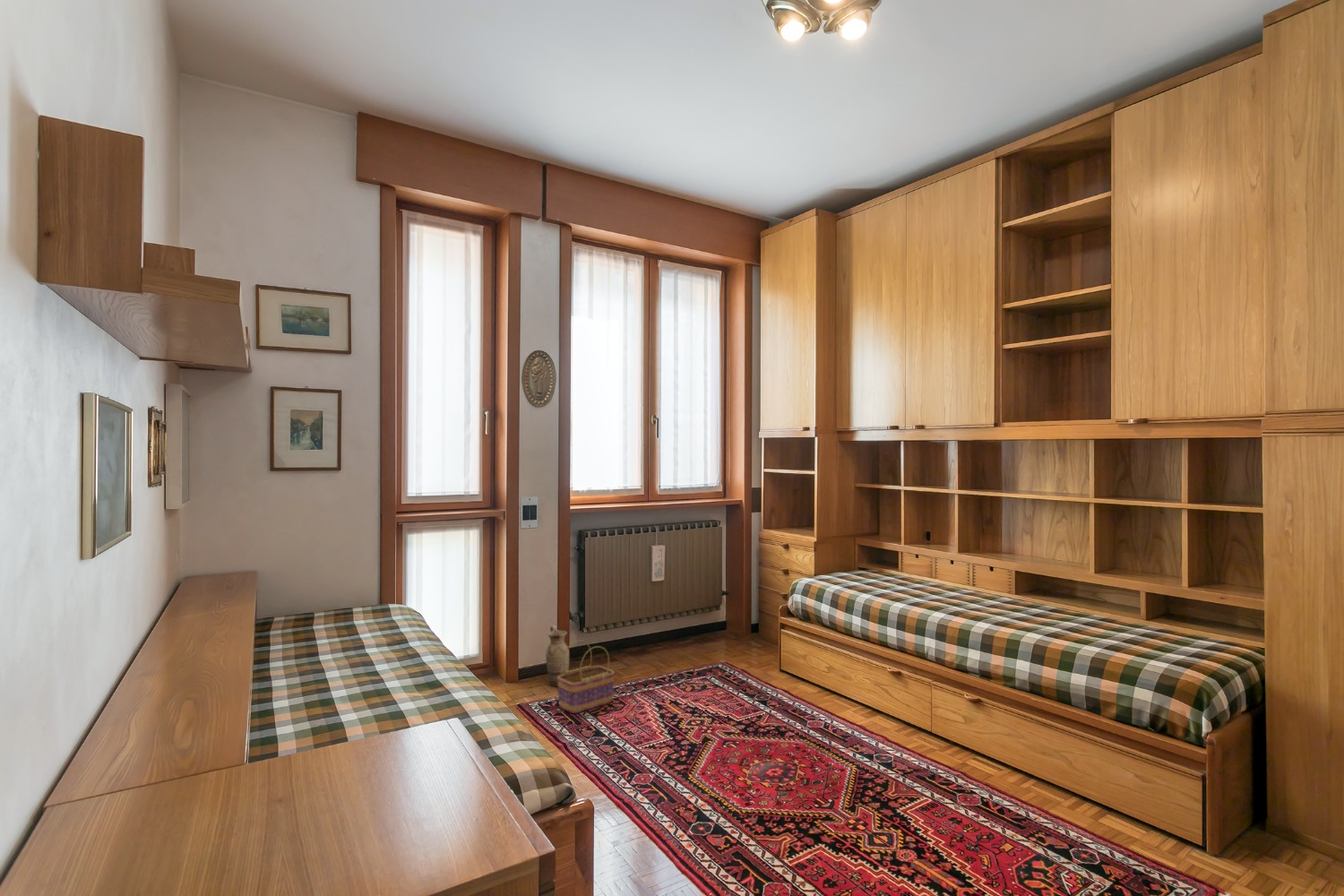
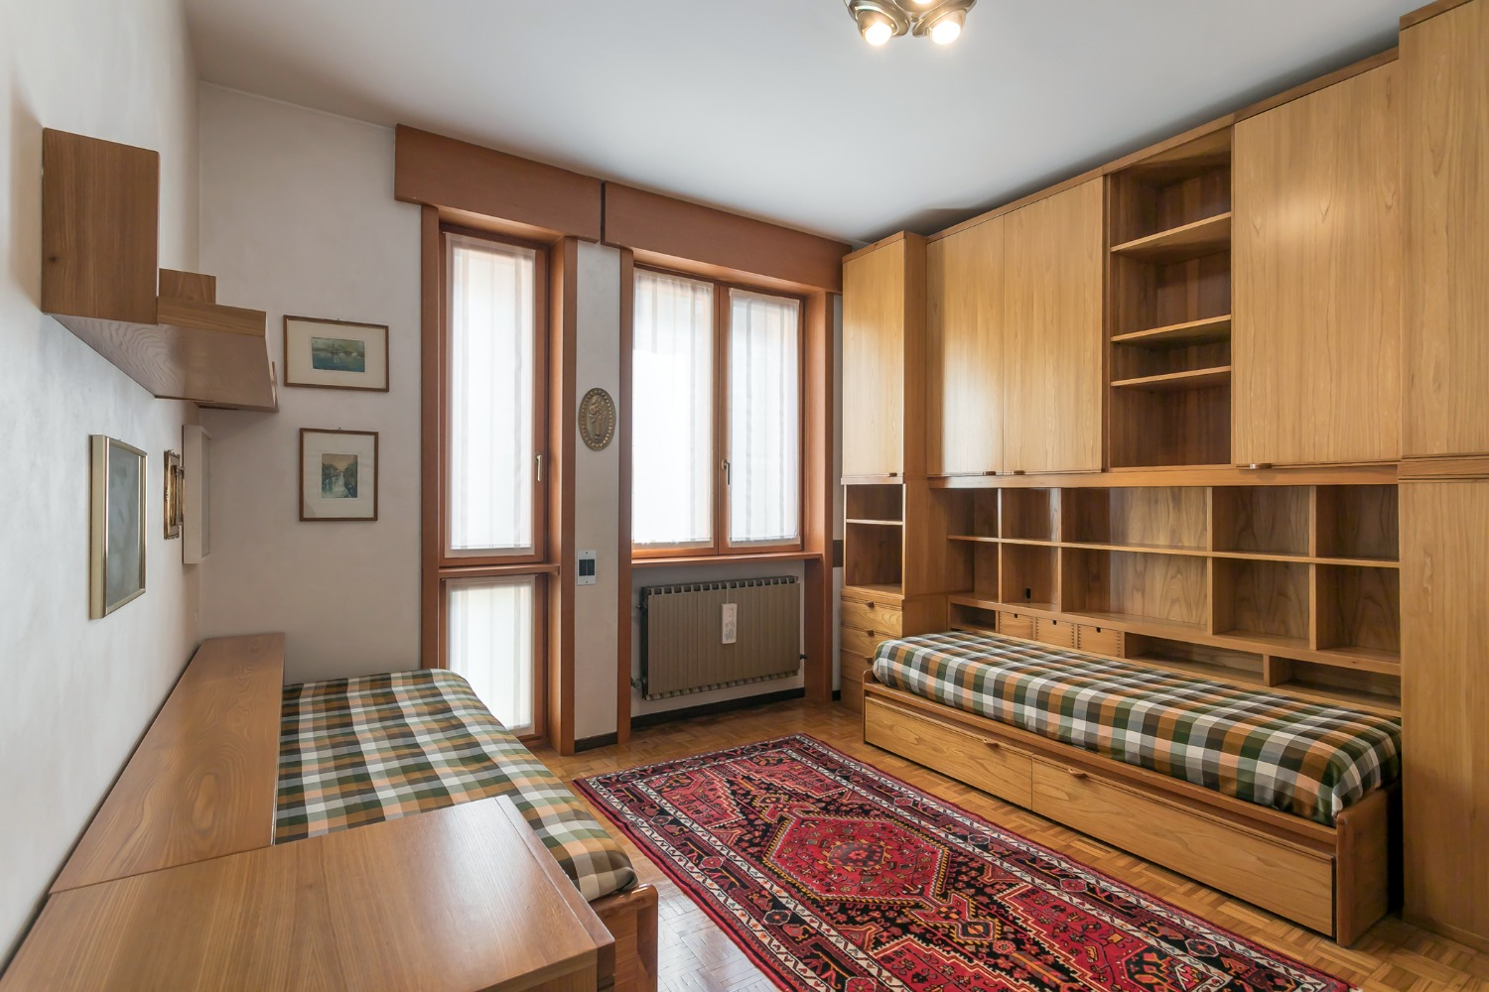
- basket (586, 673)
- ceramic jug (556, 655)
